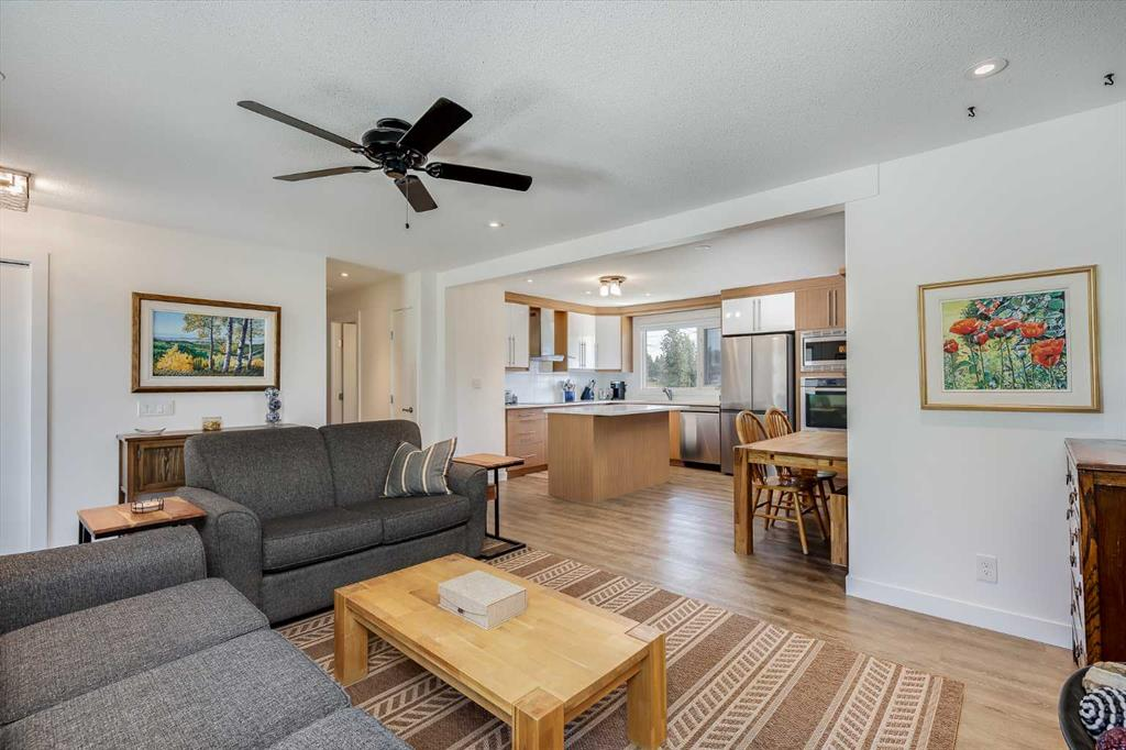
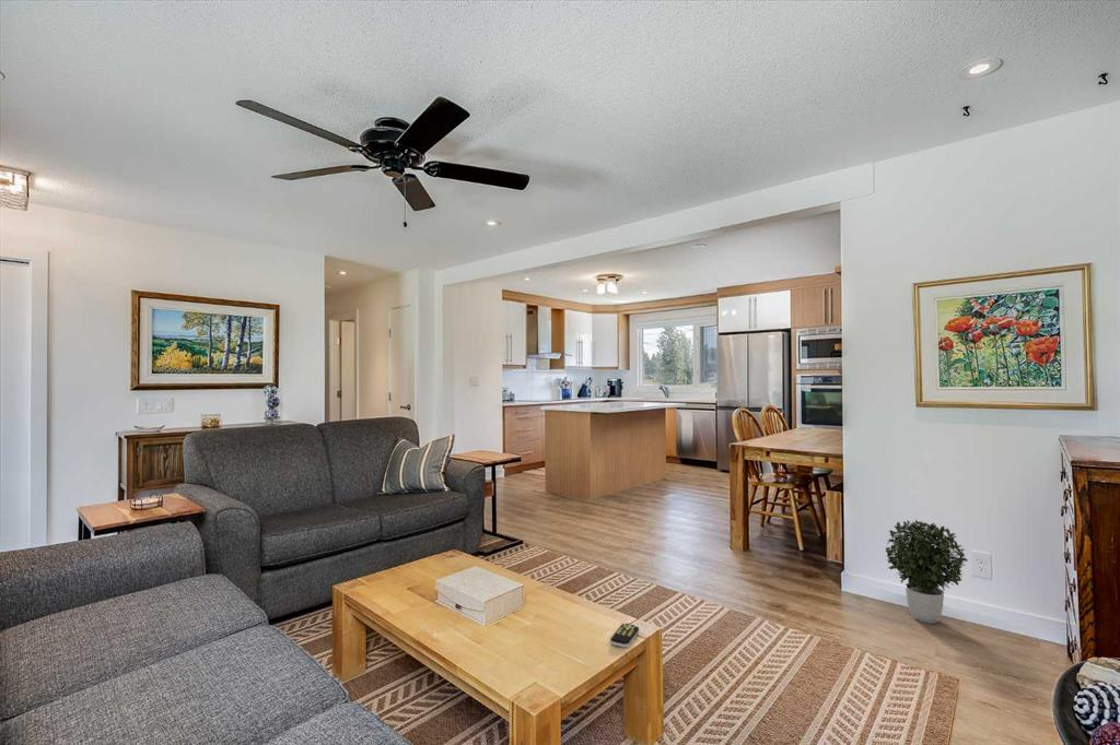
+ potted plant (924, 570)
+ remote control (625, 634)
